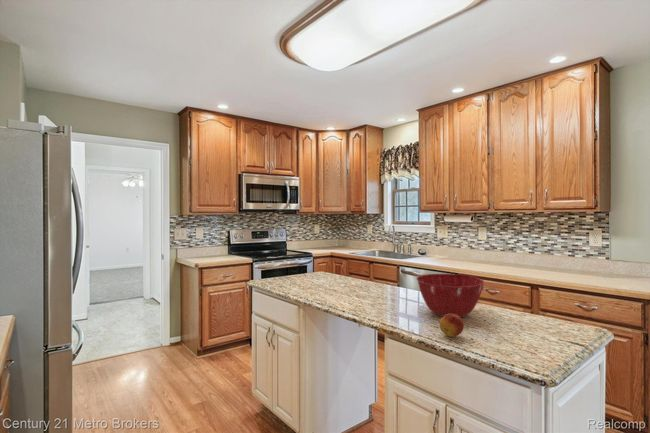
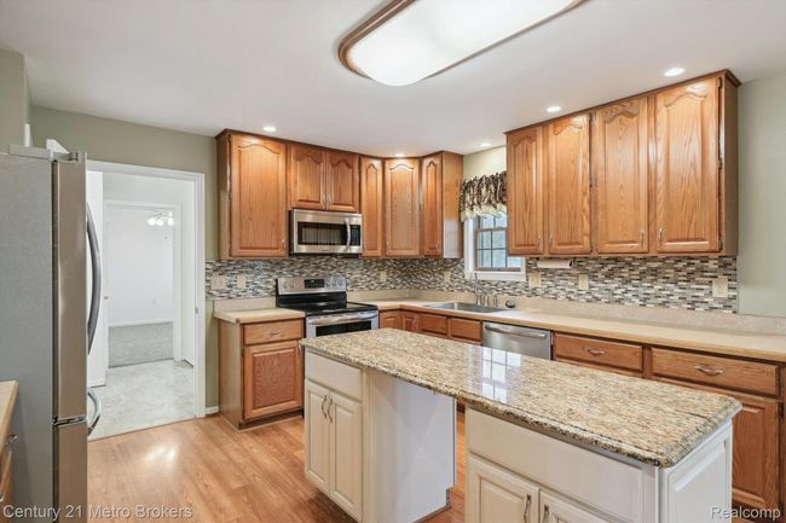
- mixing bowl (449, 296)
- fruit (451, 325)
